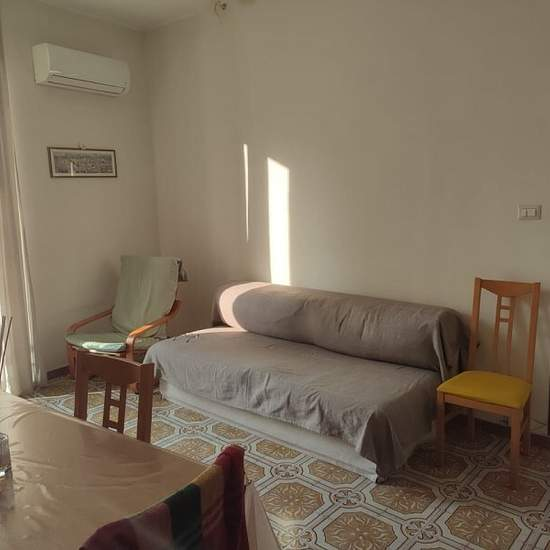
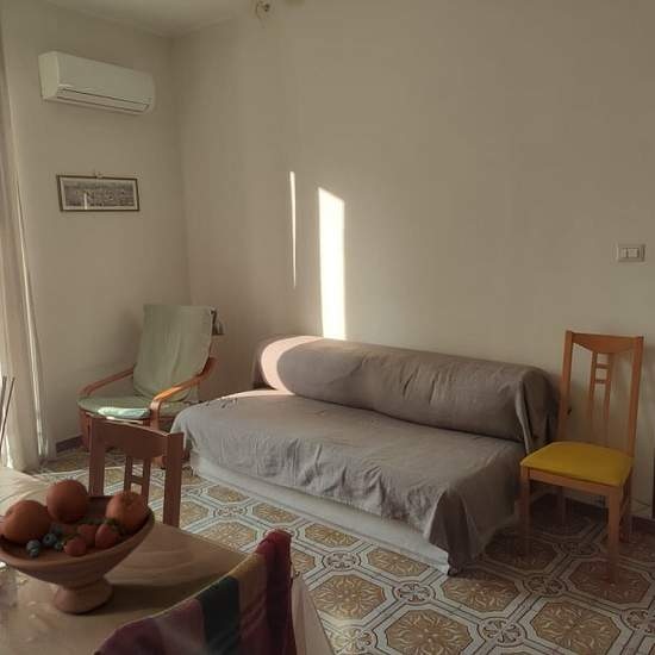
+ fruit bowl (79, 548)
